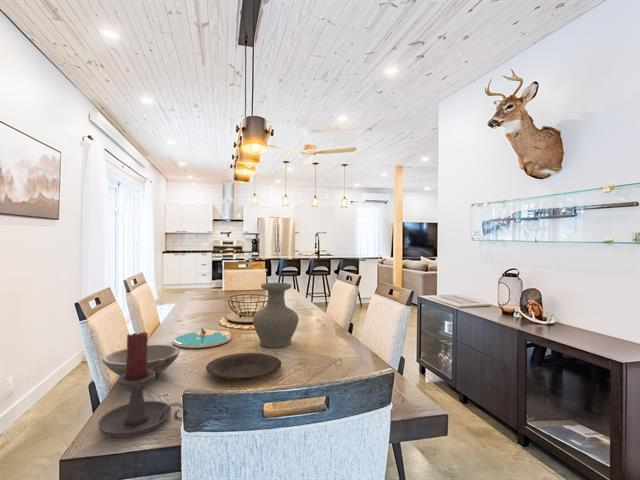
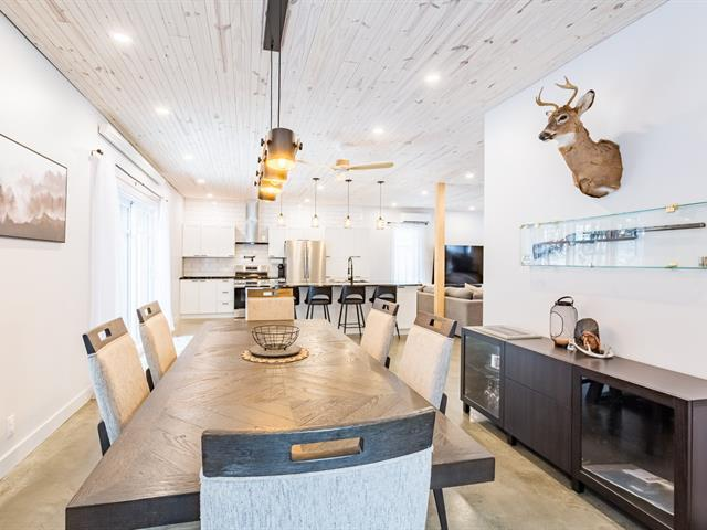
- plate (202, 334)
- vase (275, 313)
- plate (244, 367)
- candle holder (146, 377)
- bowl (147, 363)
